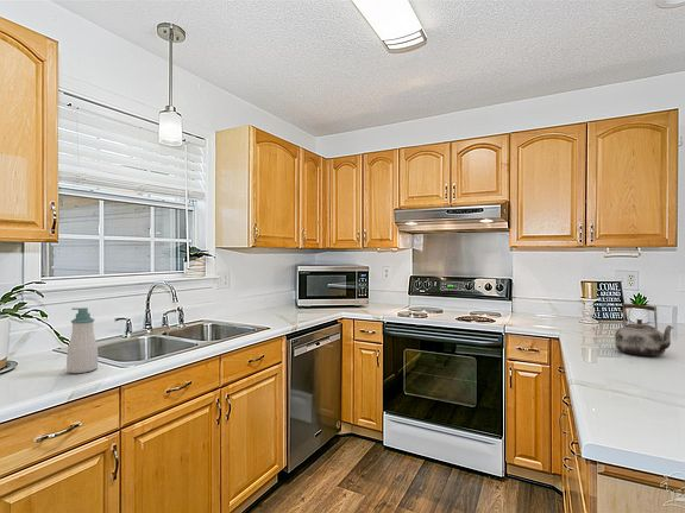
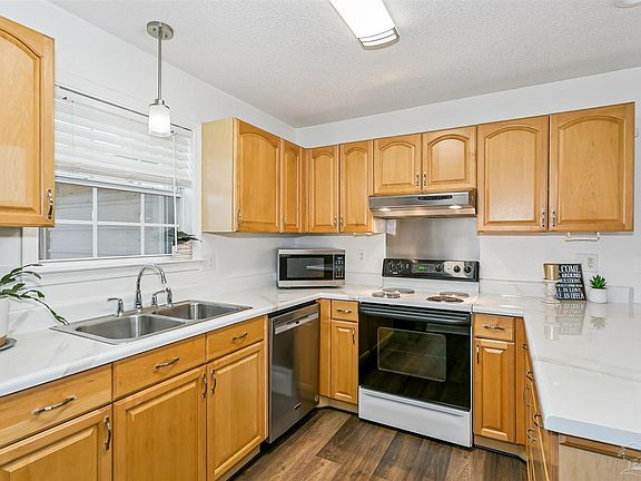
- kettle (645, 329)
- soap bottle (82, 338)
